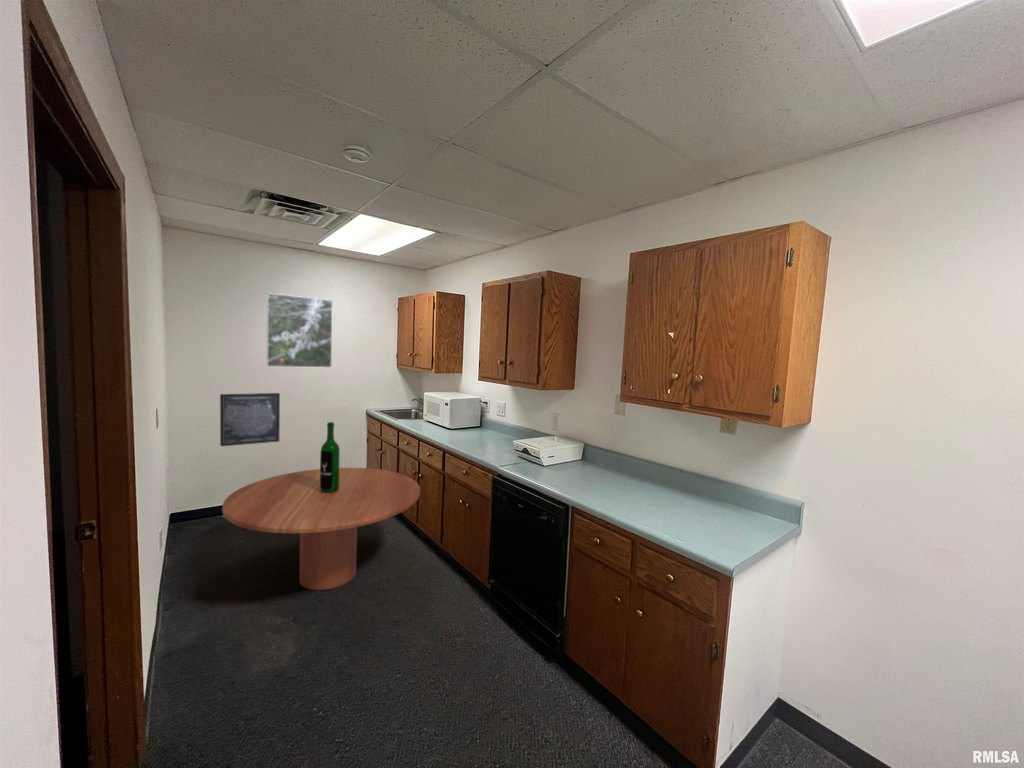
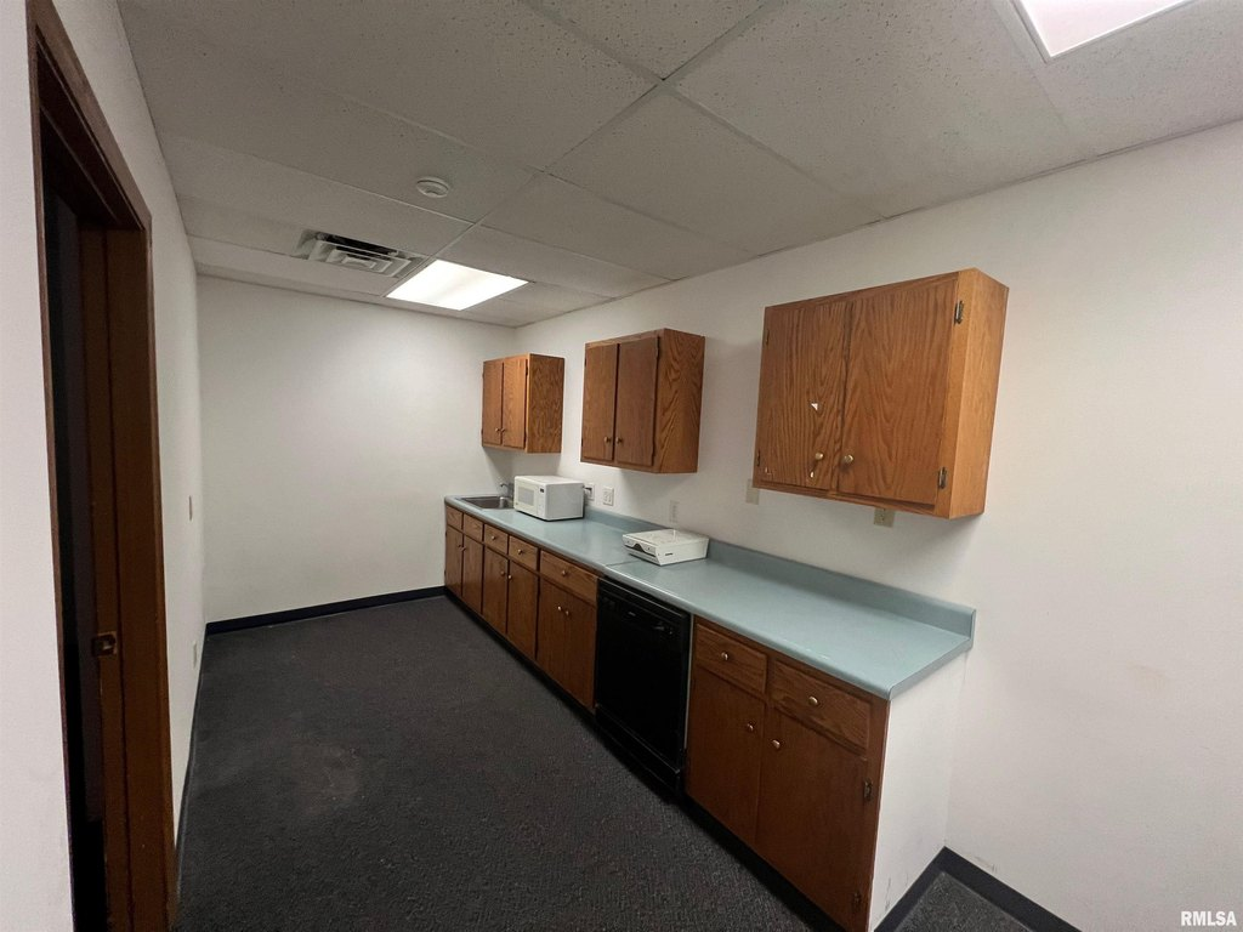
- wall art (250, 418)
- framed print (300, 332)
- dining table (329, 500)
